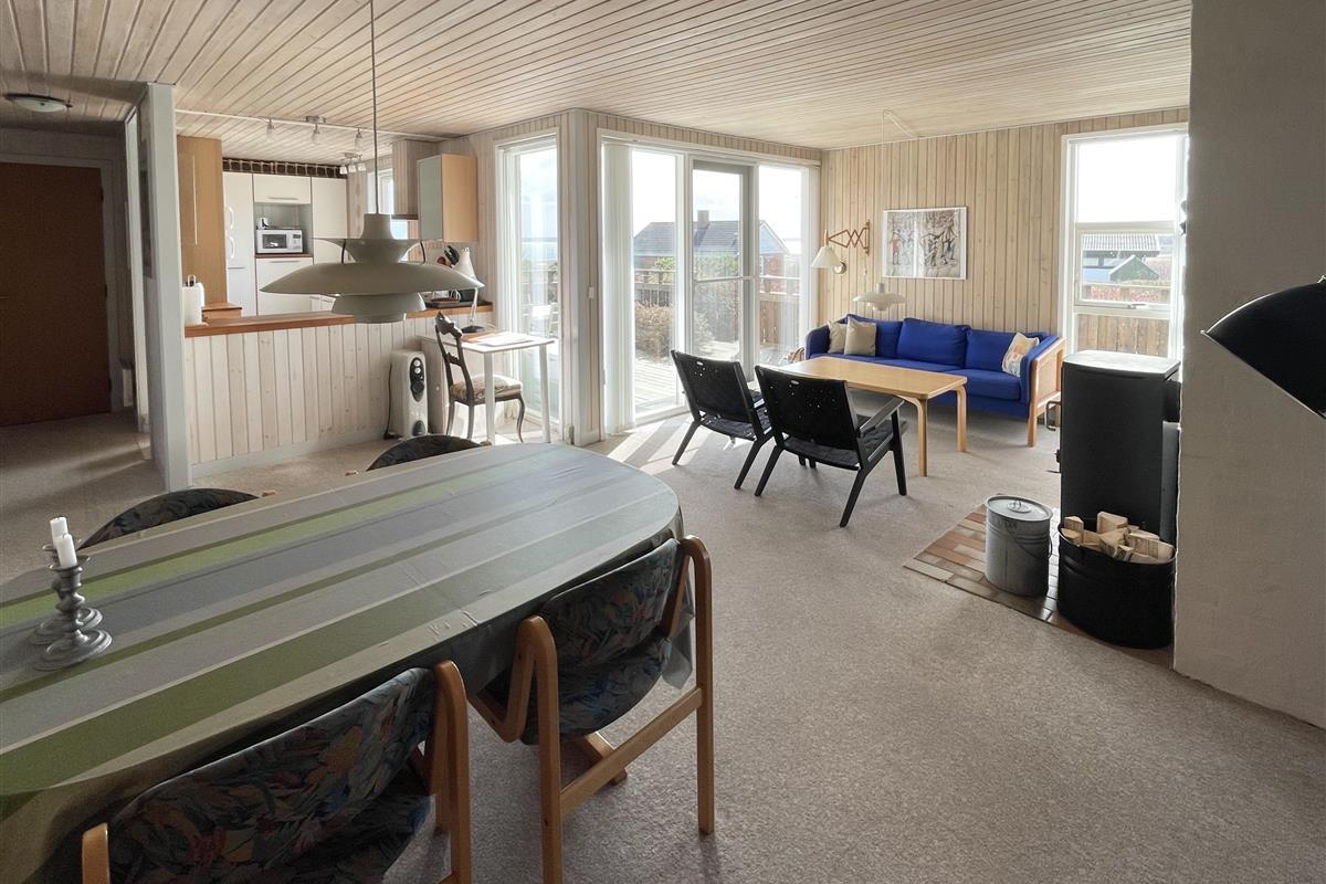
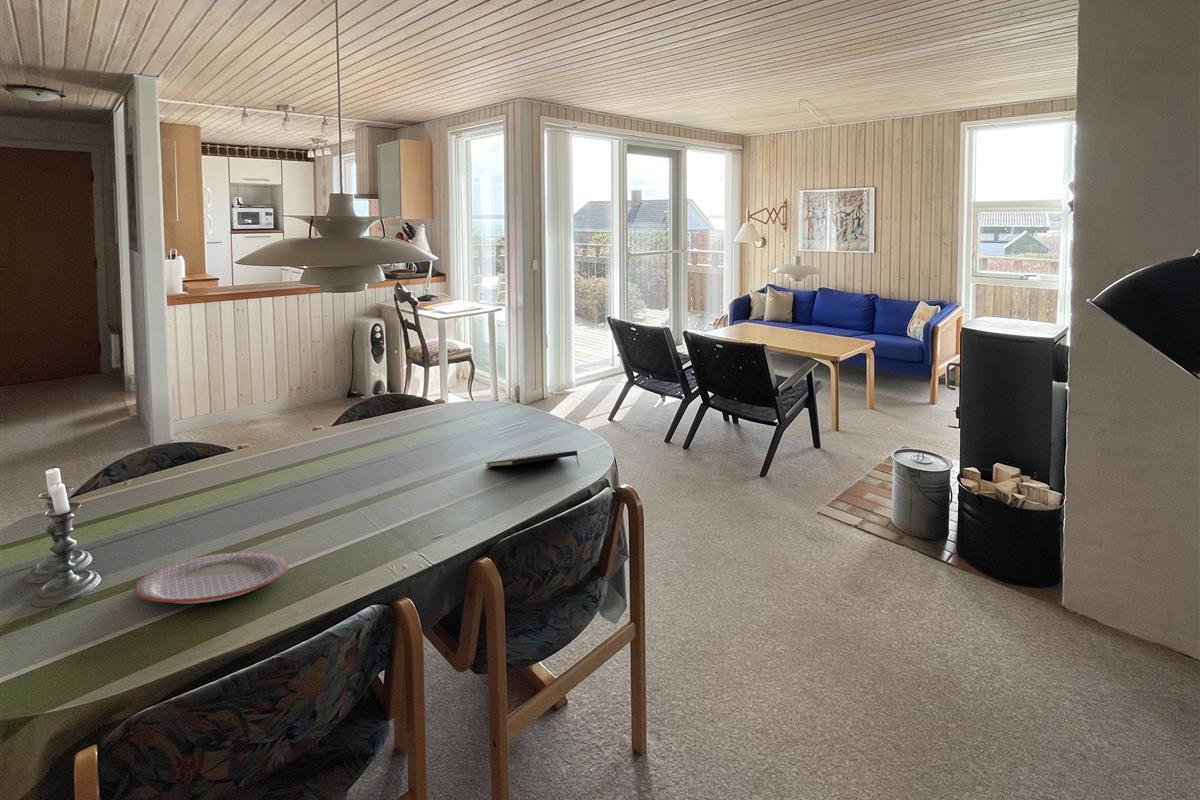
+ notepad (531, 459)
+ plate (215, 579)
